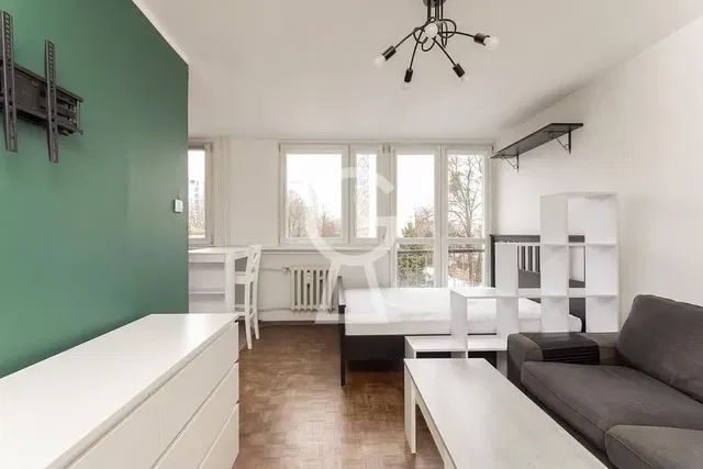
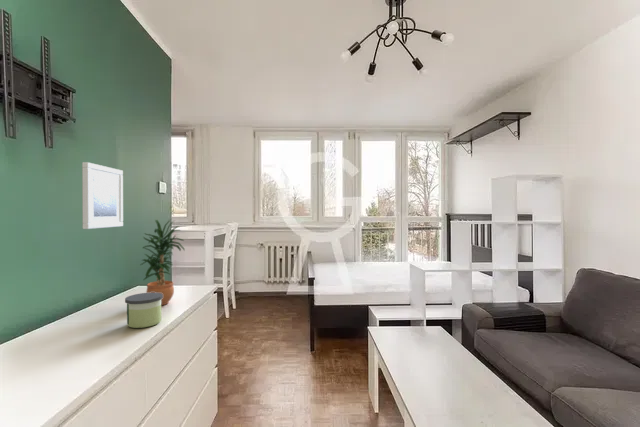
+ candle (144, 310)
+ potted plant (163, 262)
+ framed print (104, 197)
